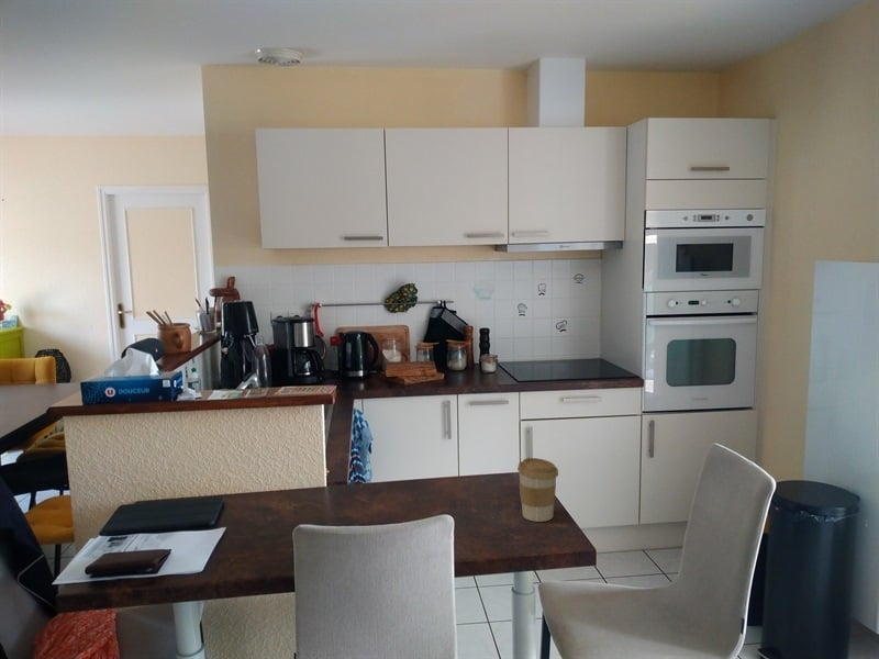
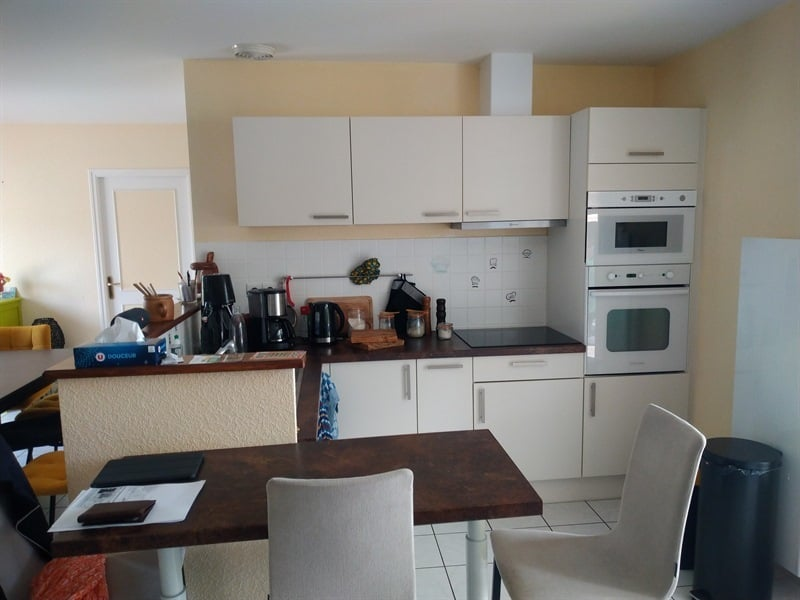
- coffee cup (537, 488)
